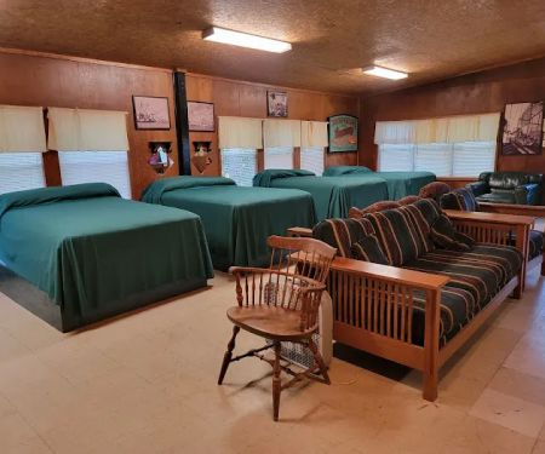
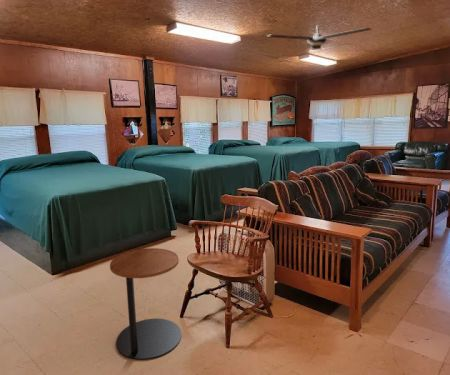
+ ceiling fan (317, 37)
+ side table (134, 300)
